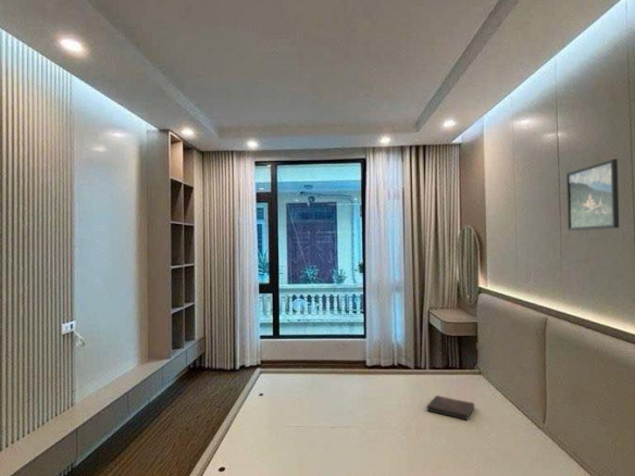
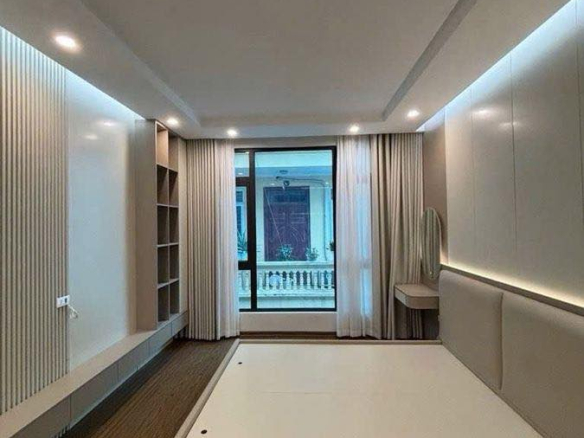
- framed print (589, 198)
- book (450, 406)
